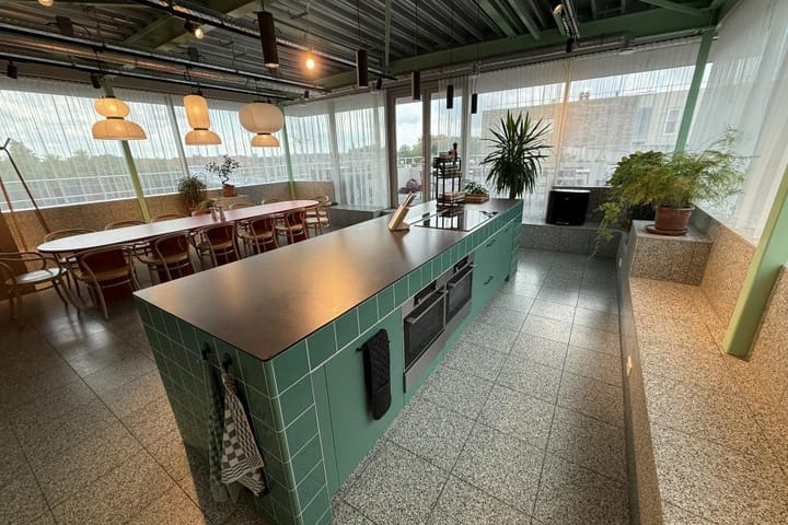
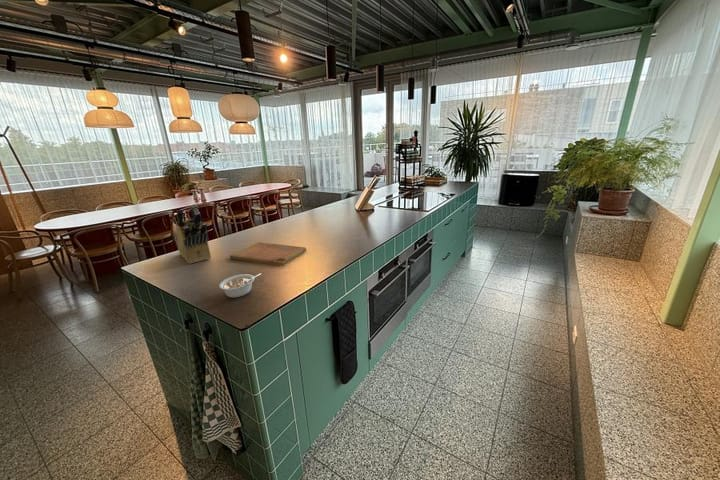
+ legume (239, 285)
+ knife block (190, 231)
+ cutting board (269, 252)
